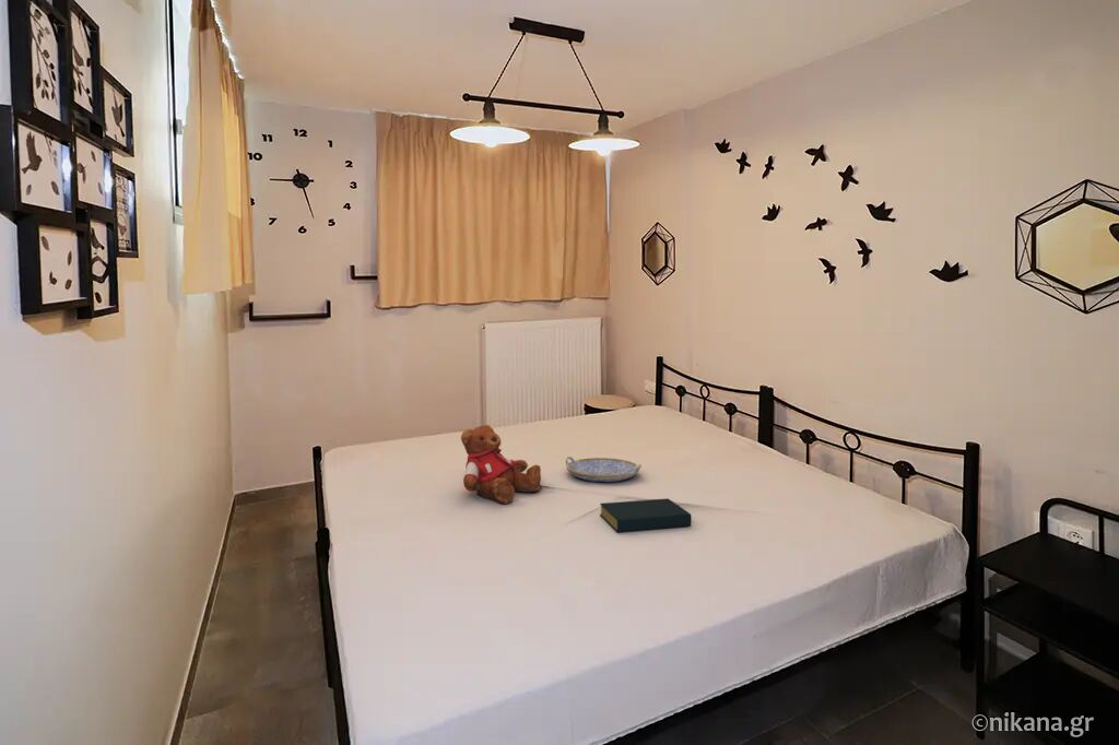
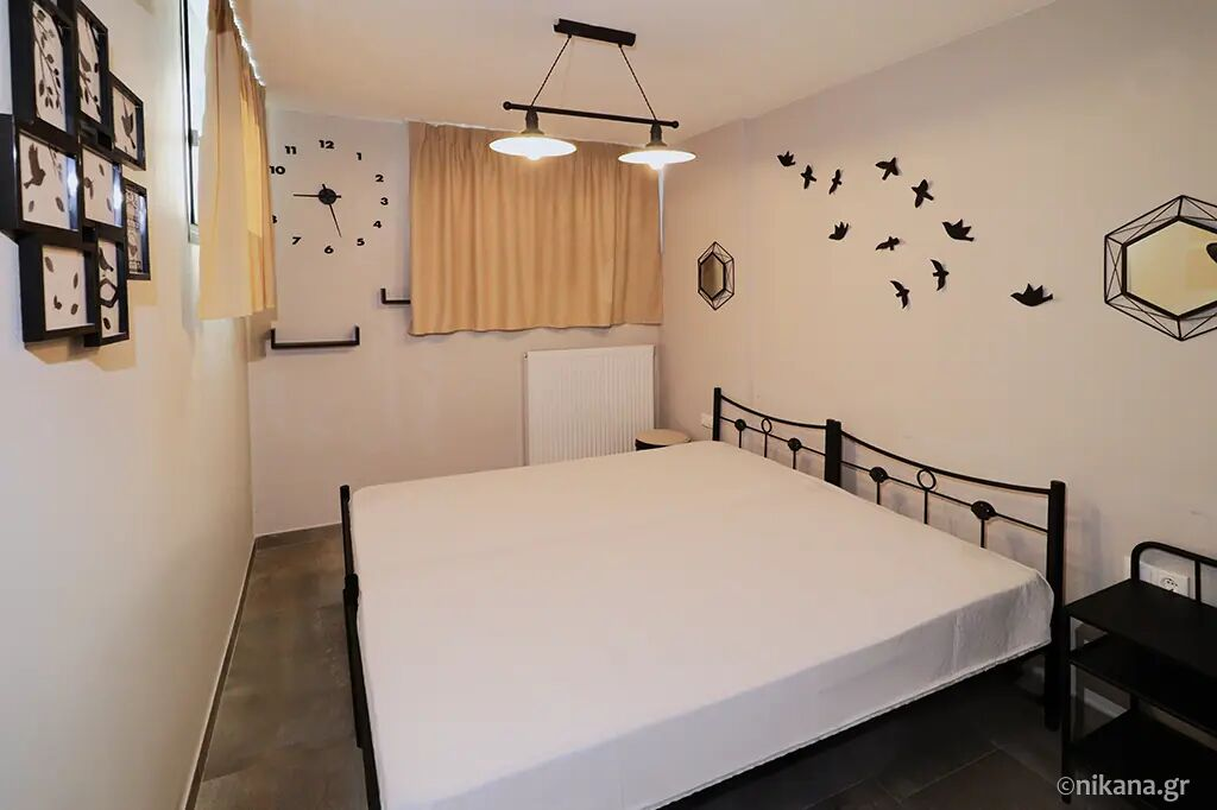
- teddy bear (499, 461)
- hardback book (644, 515)
- serving tray (602, 468)
